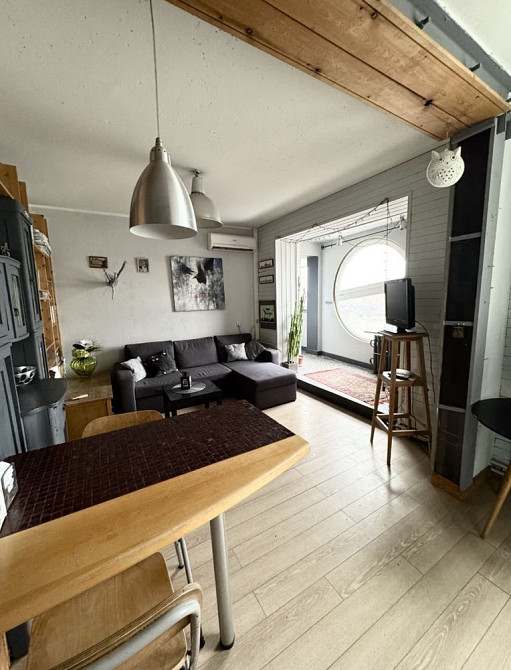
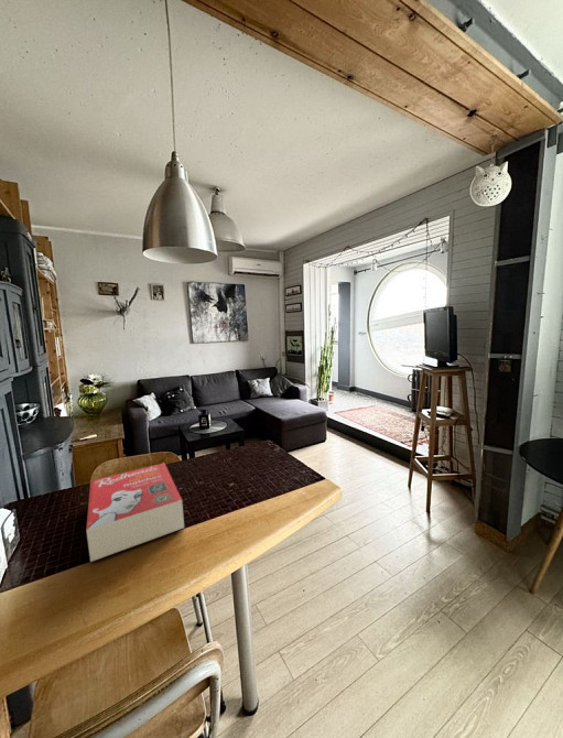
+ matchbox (134, 502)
